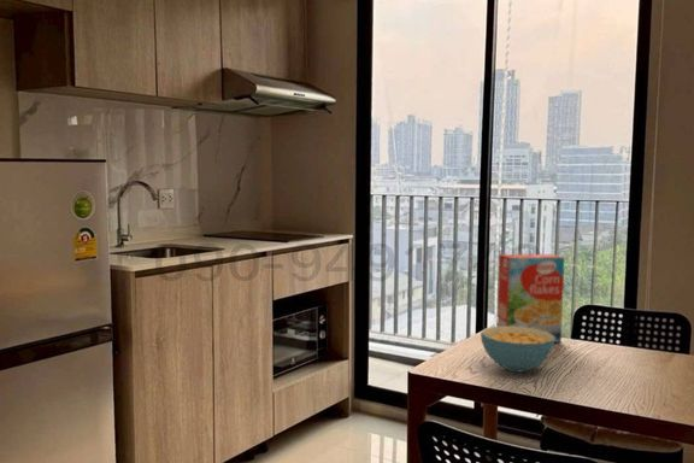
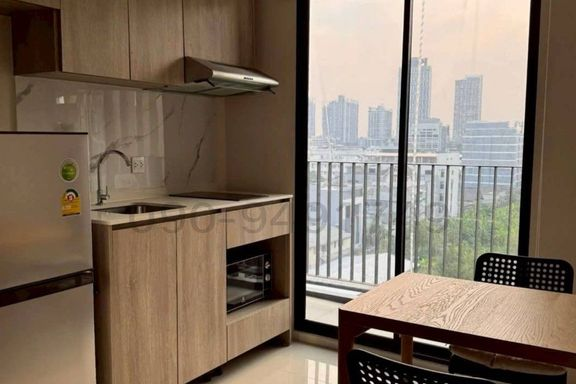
- cereal bowl (517, 351)
- cereal box (529, 298)
